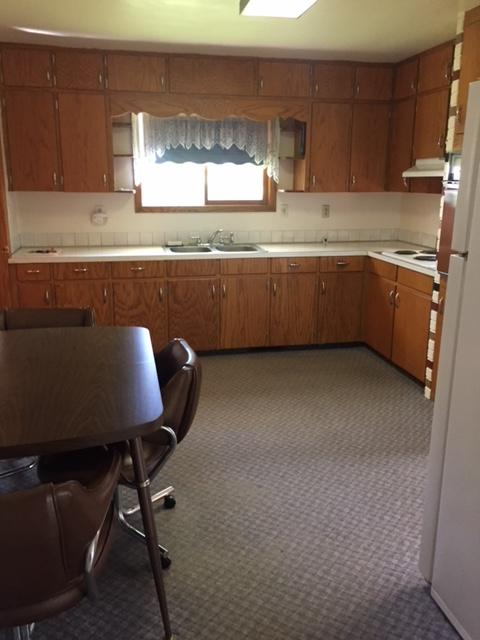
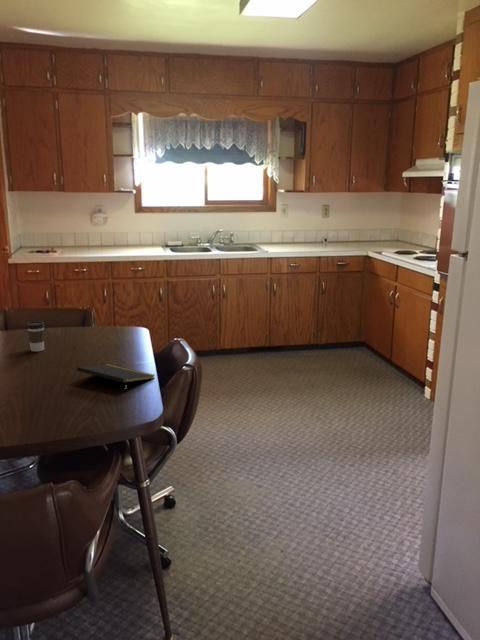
+ notepad (116, 372)
+ coffee cup (36, 336)
